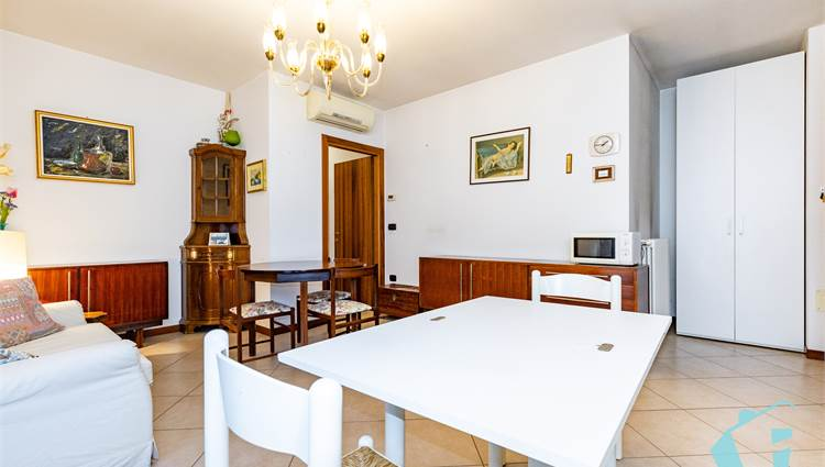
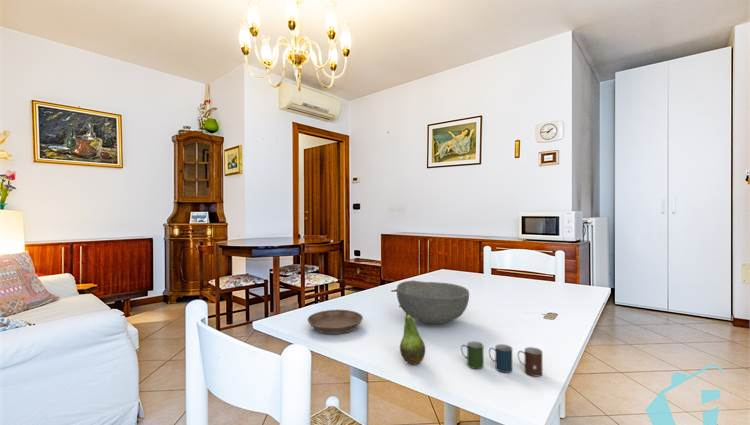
+ cup (500, 350)
+ fruit (412, 332)
+ bowl (432, 304)
+ saucer (335, 322)
